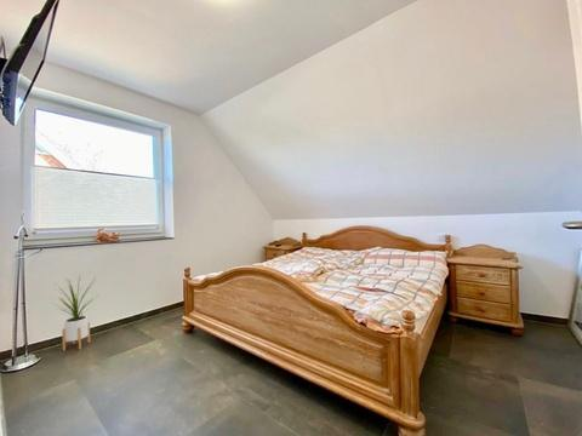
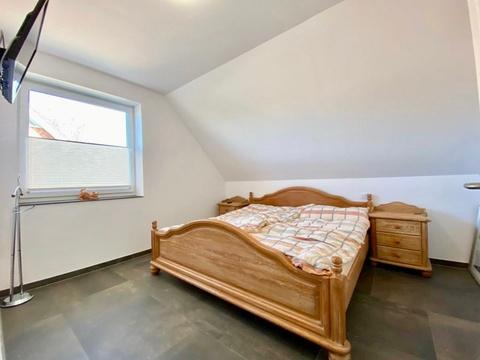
- house plant (76, 309)
